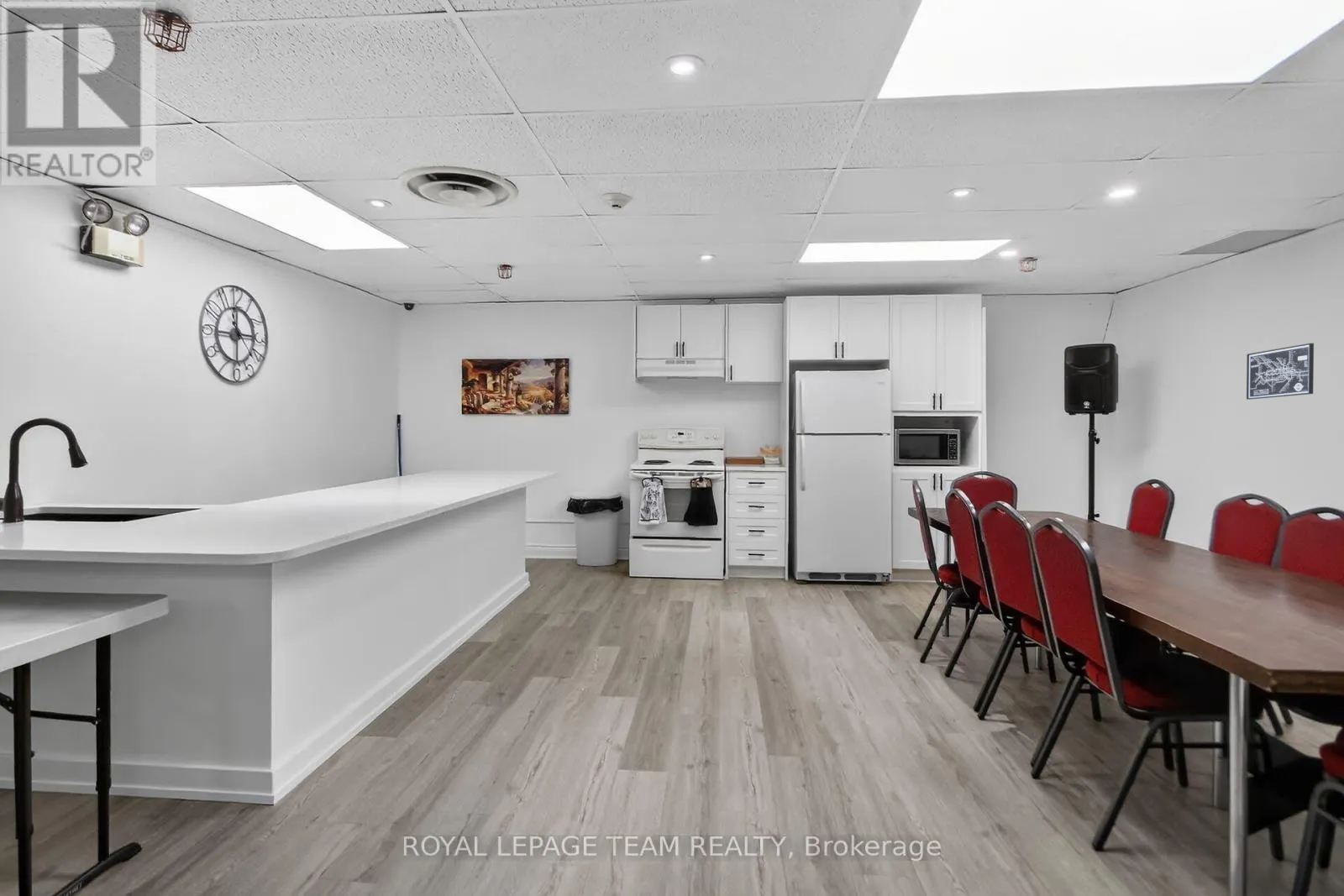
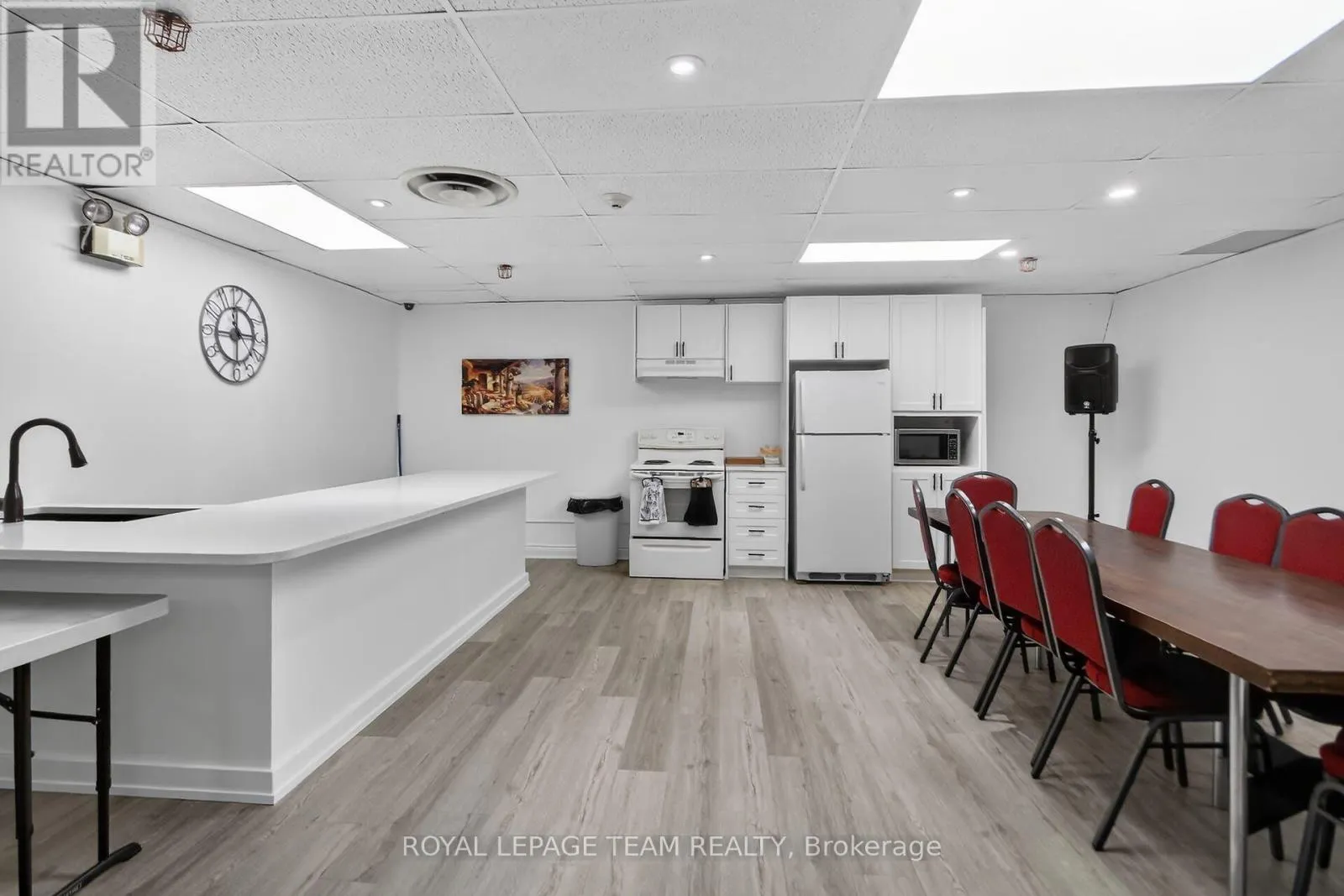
- wall art (1278, 372)
